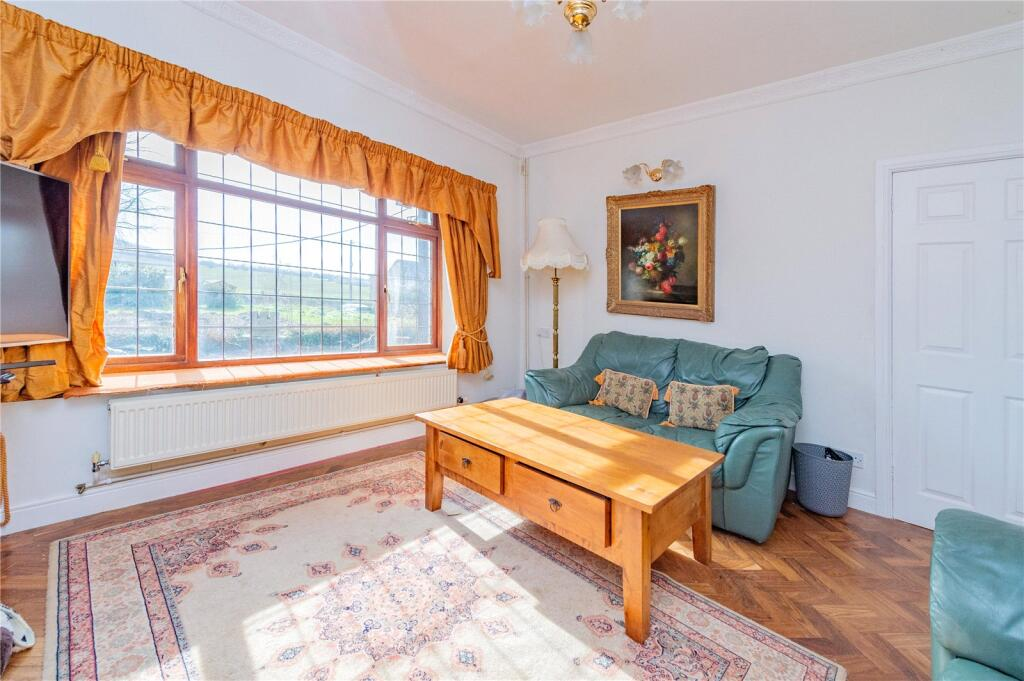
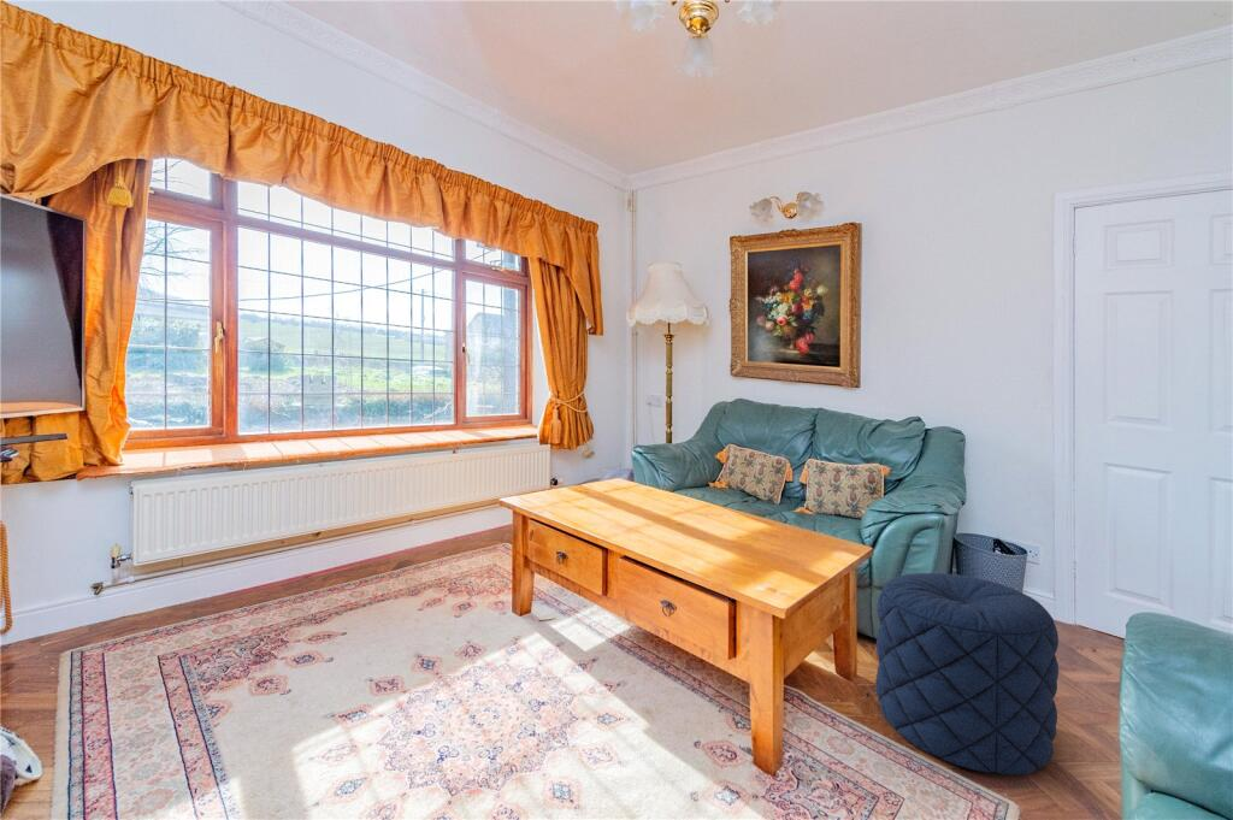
+ pouf (958, 656)
